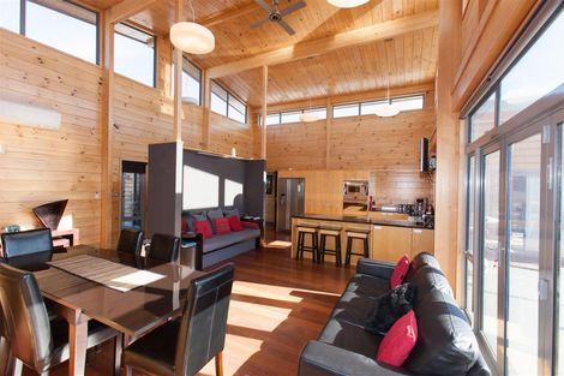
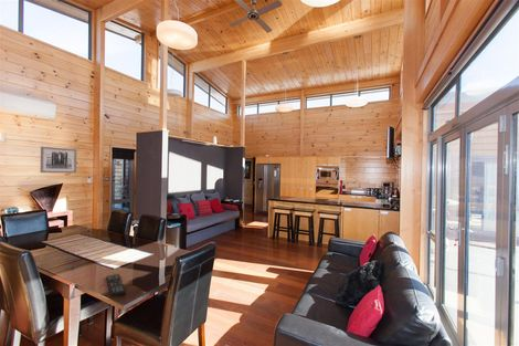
+ remote control (115, 283)
+ wall art (59, 160)
